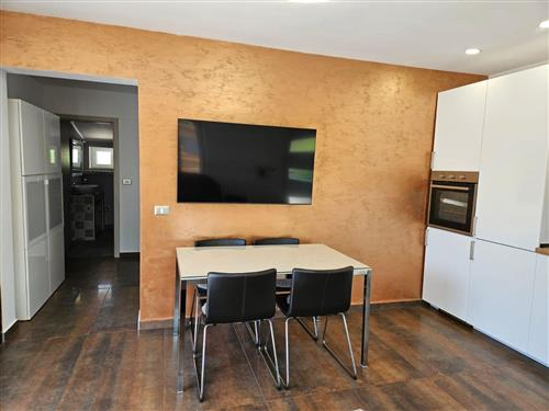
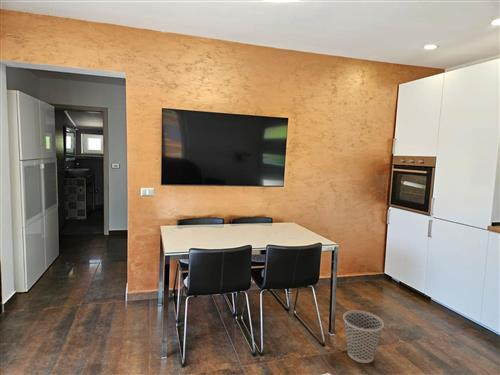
+ wastebasket (361, 337)
